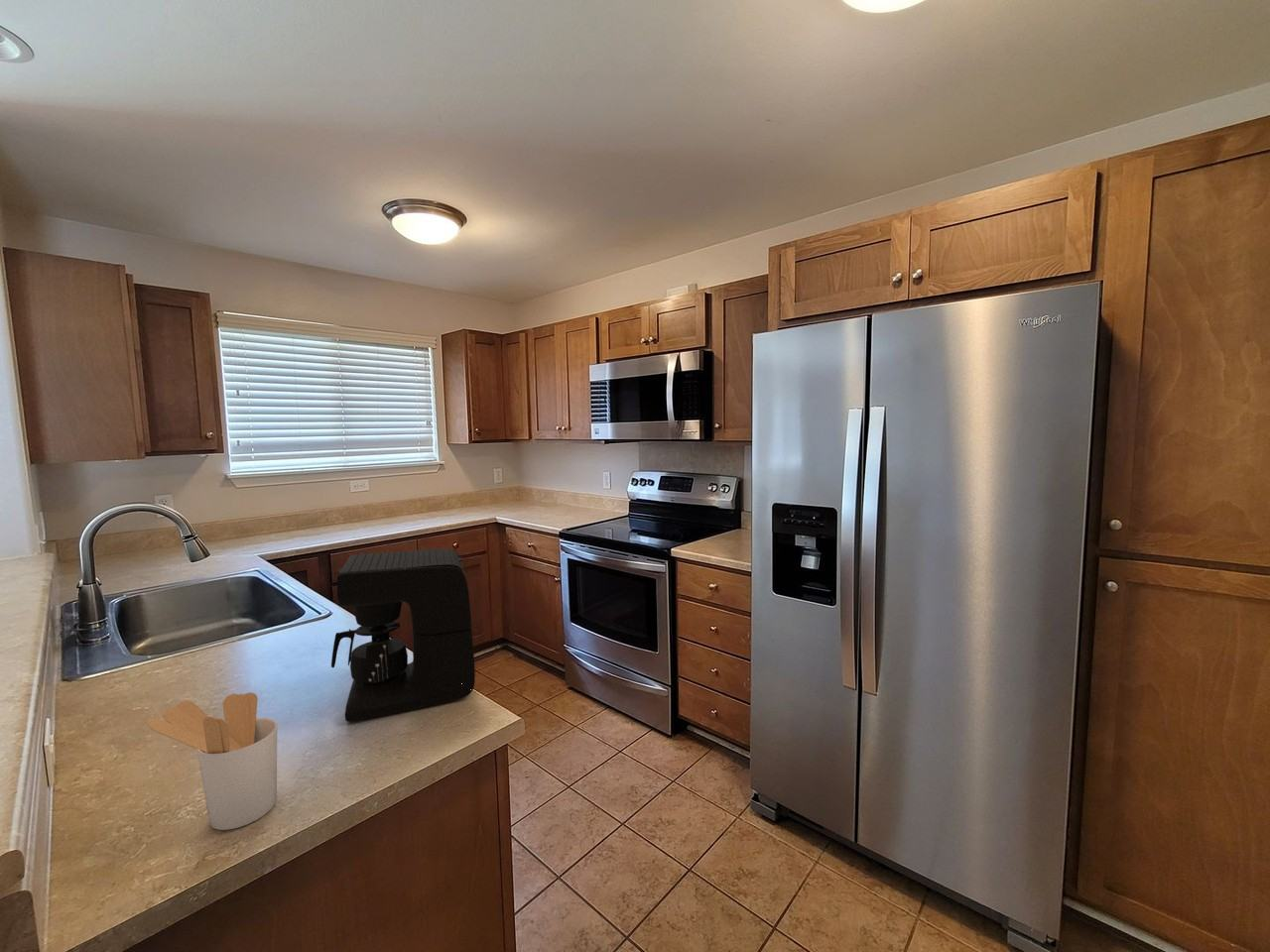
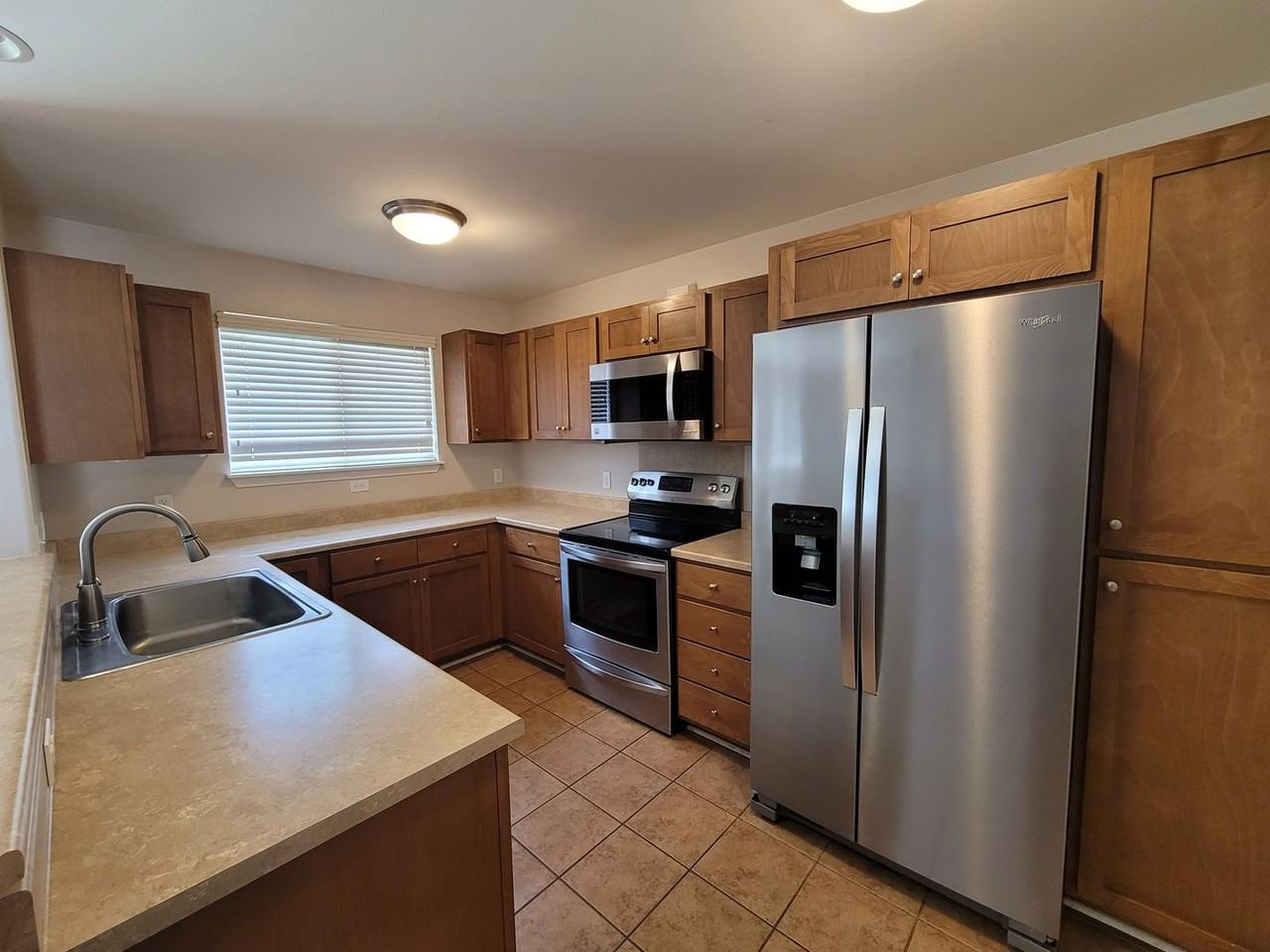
- utensil holder (219, 757)
- coffee maker (399, 624)
